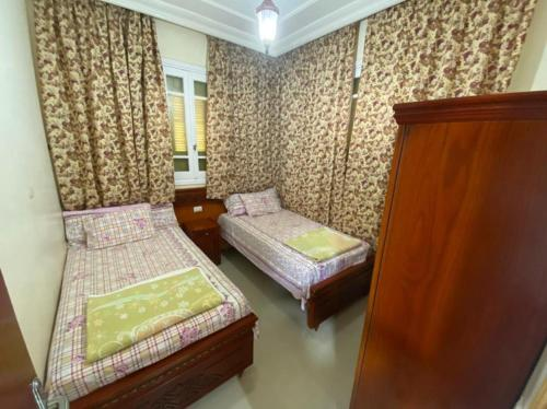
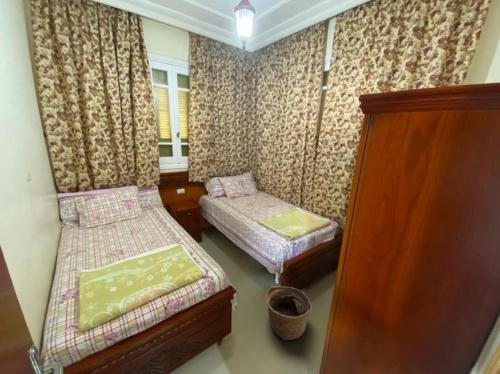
+ basket (286, 311)
